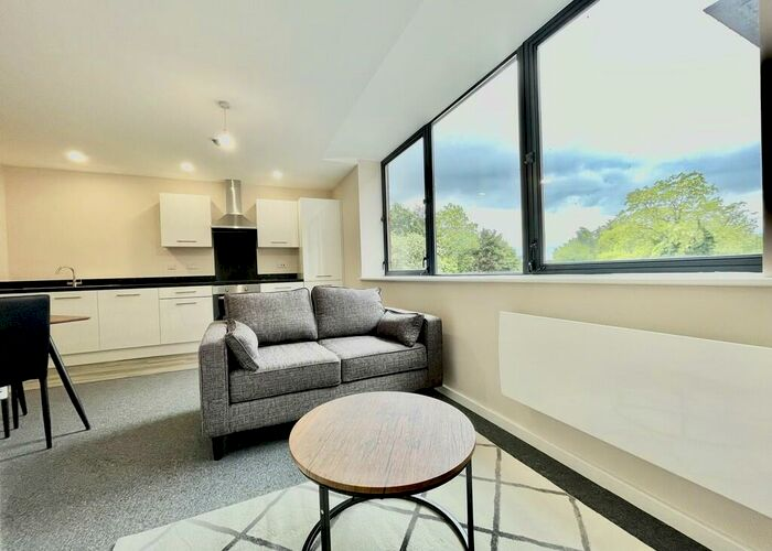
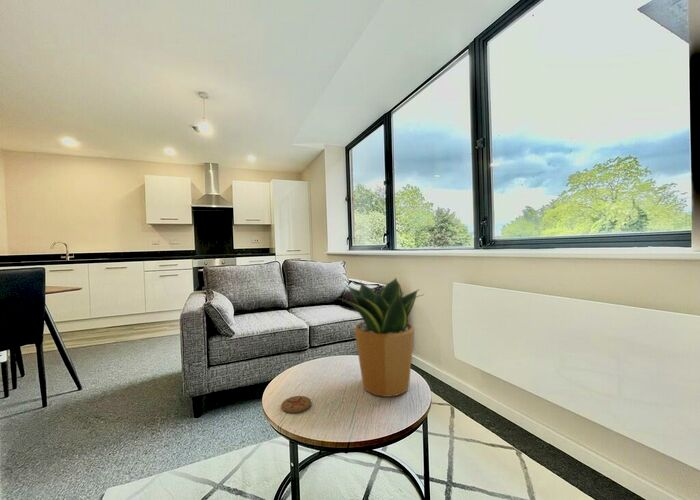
+ potted plant (378, 333)
+ coaster (296, 403)
